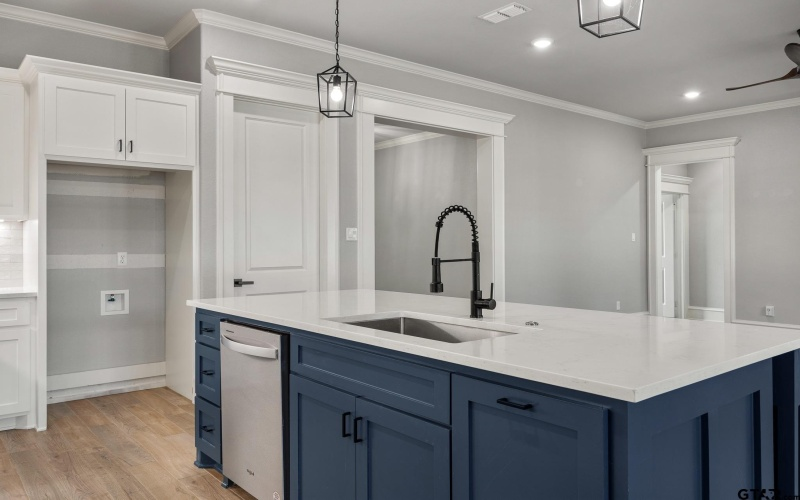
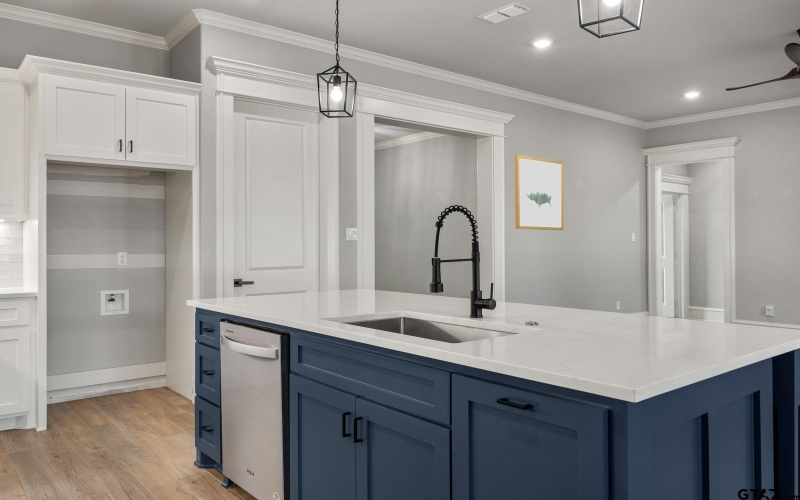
+ wall art (539, 193)
